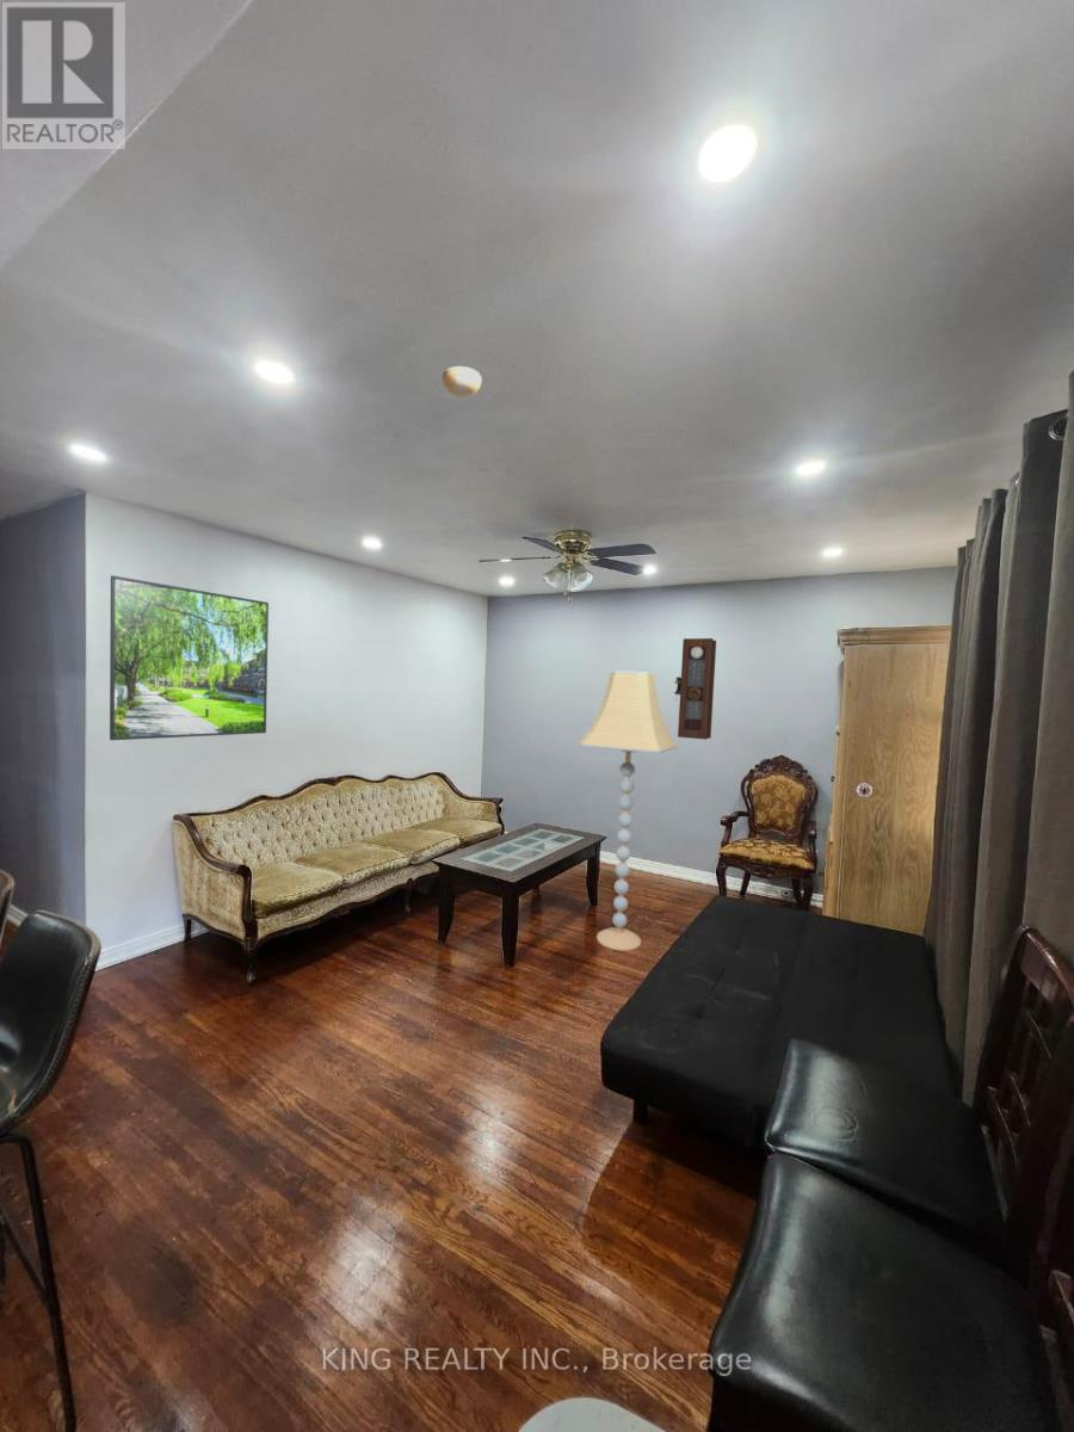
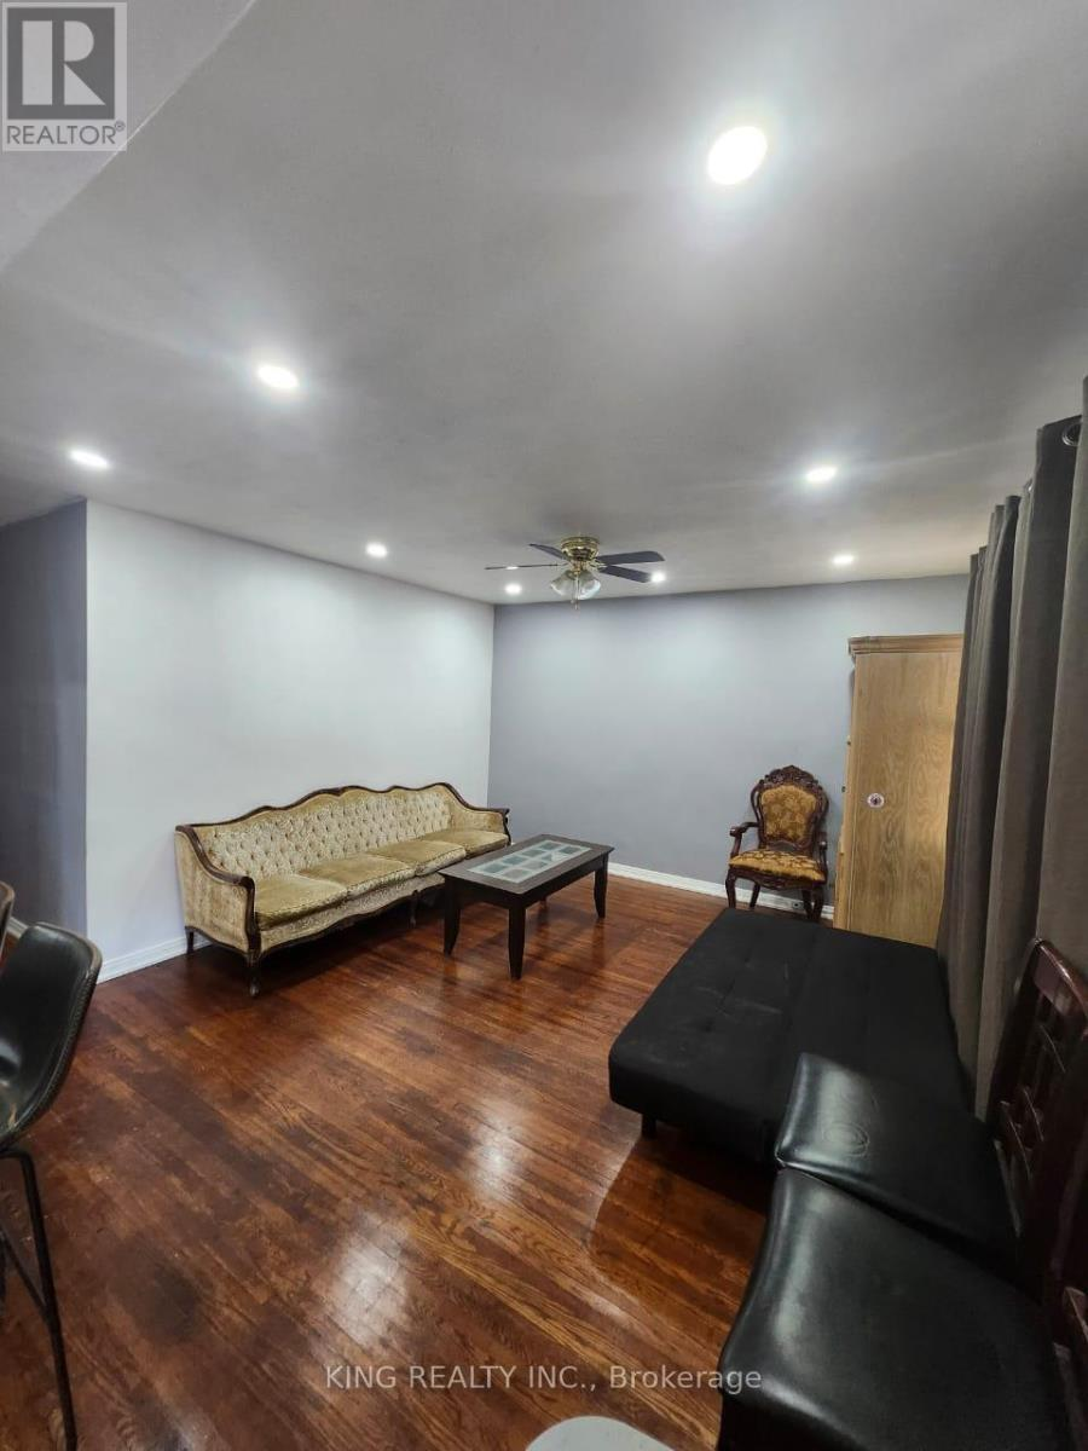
- smoke detector (462, 381)
- floor lamp (625, 807)
- pendulum clock (692, 689)
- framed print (197, 663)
